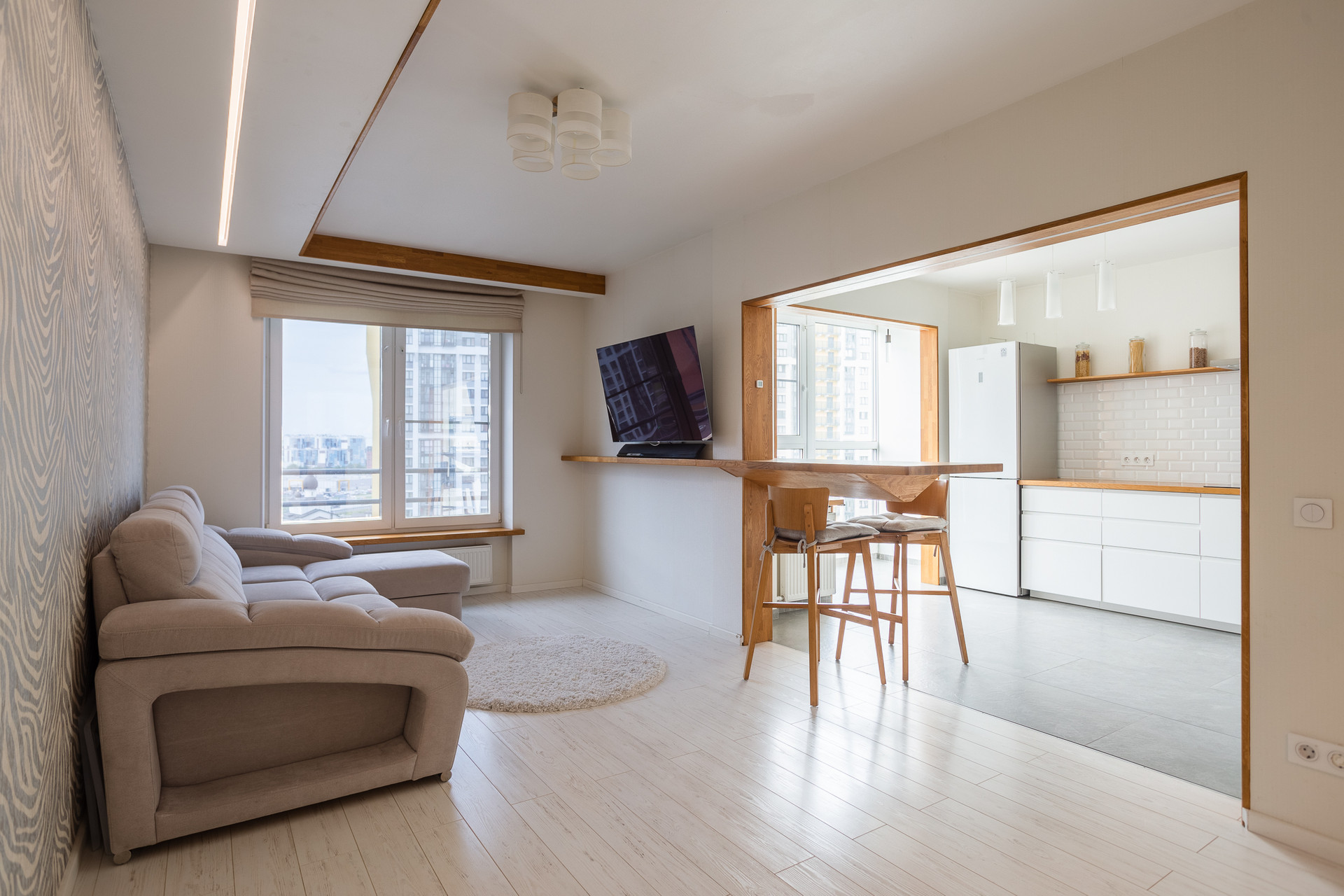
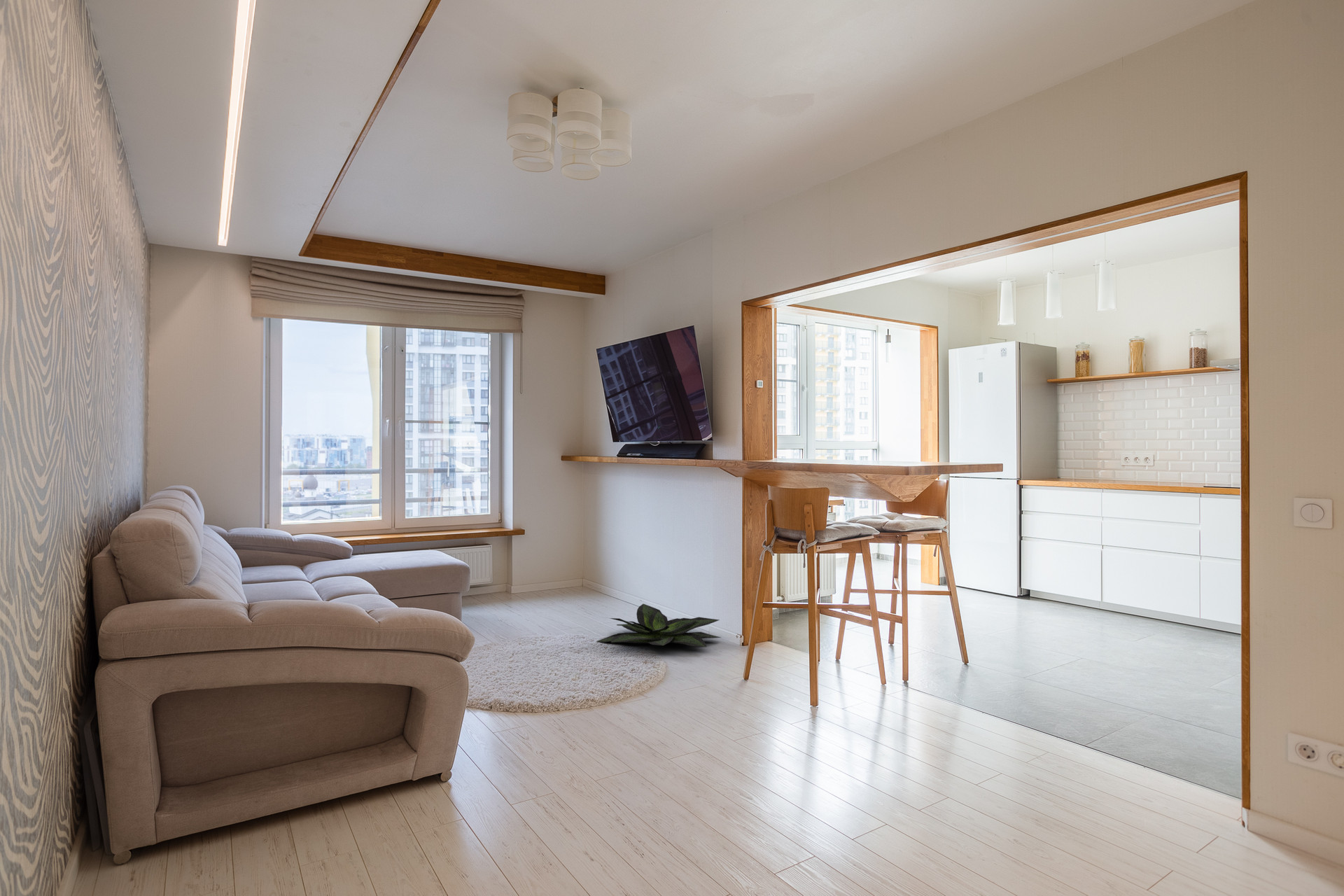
+ decorative plant (658, 628)
